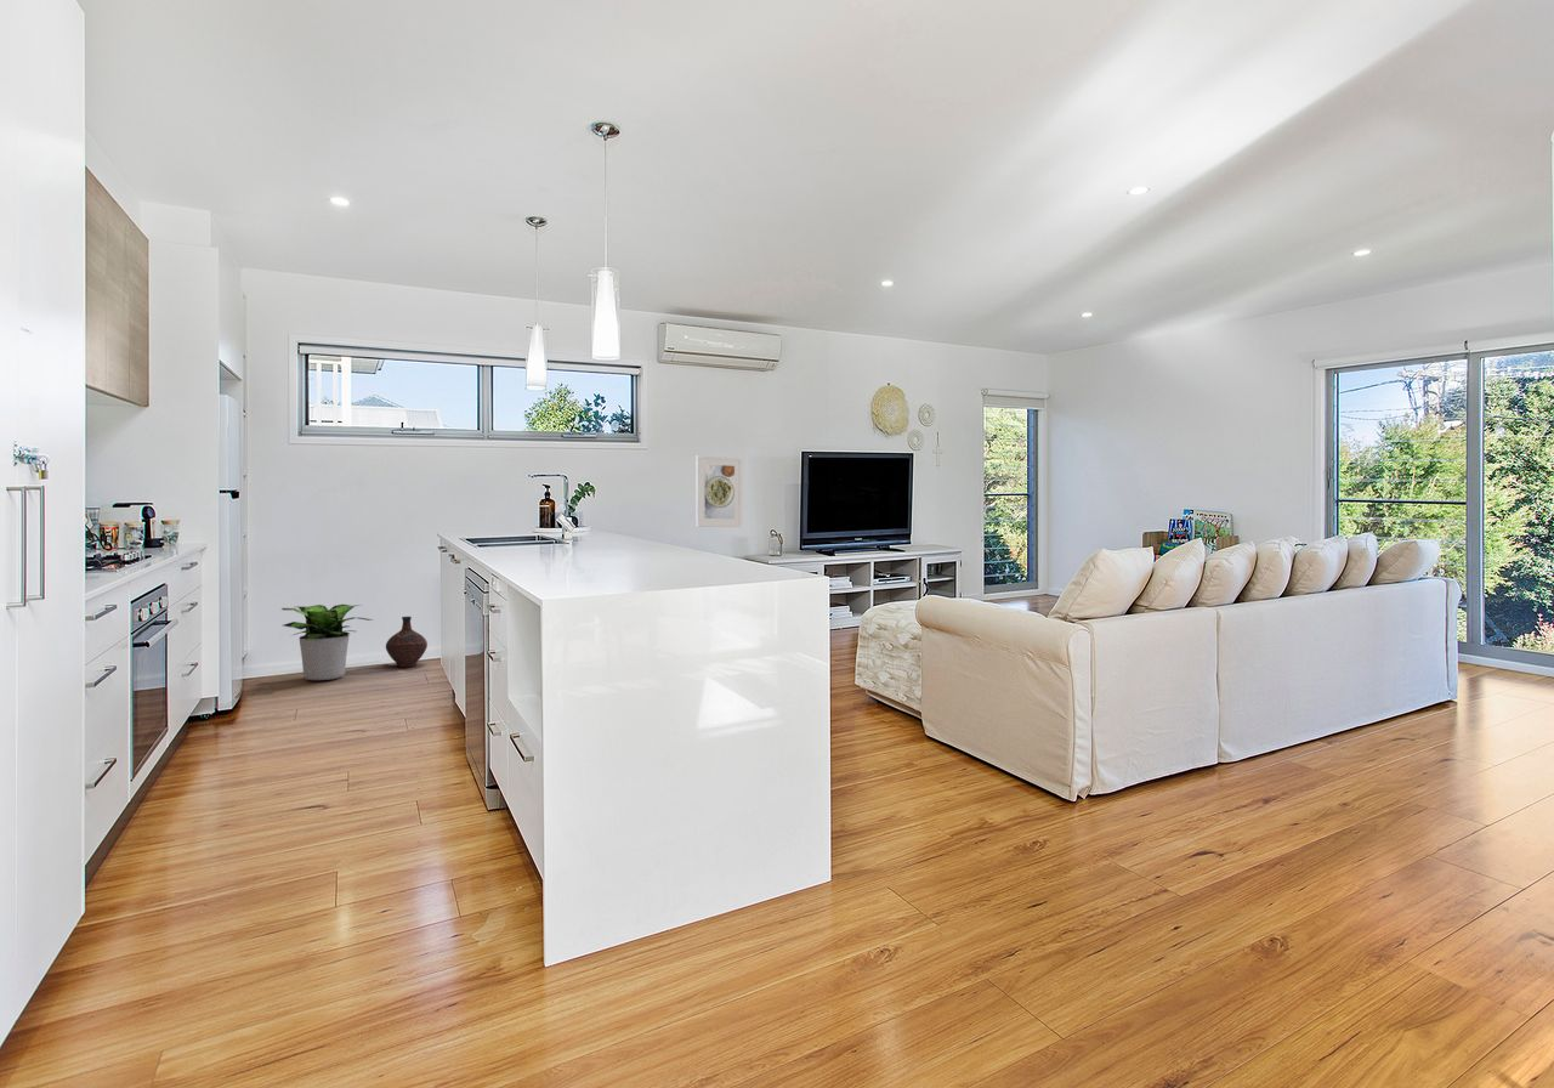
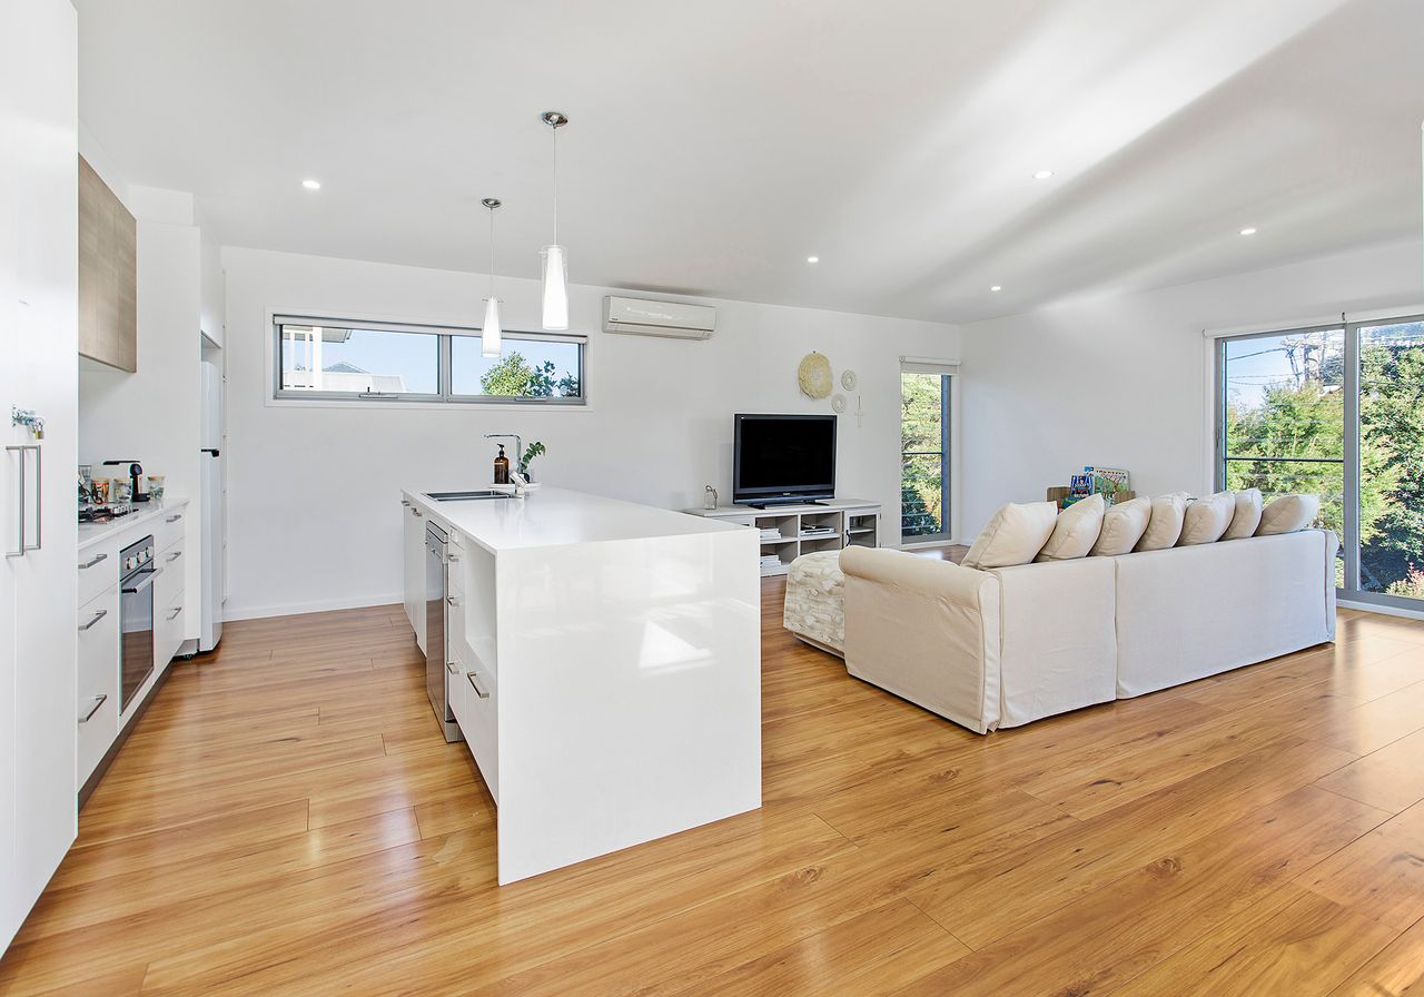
- potted plant (328, 641)
- ceramic jug (405, 641)
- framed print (719, 492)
